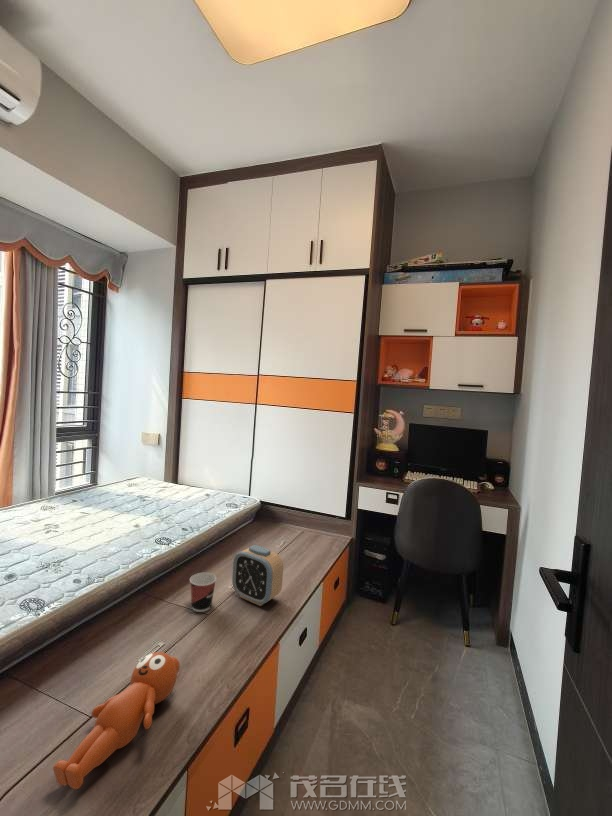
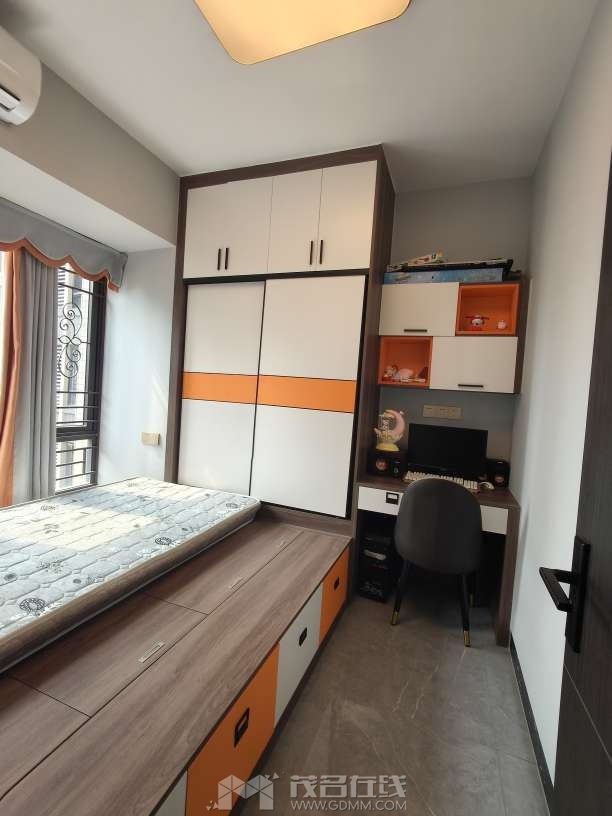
- alarm clock (257, 573)
- cup (202, 592)
- teddy bear (127, 708)
